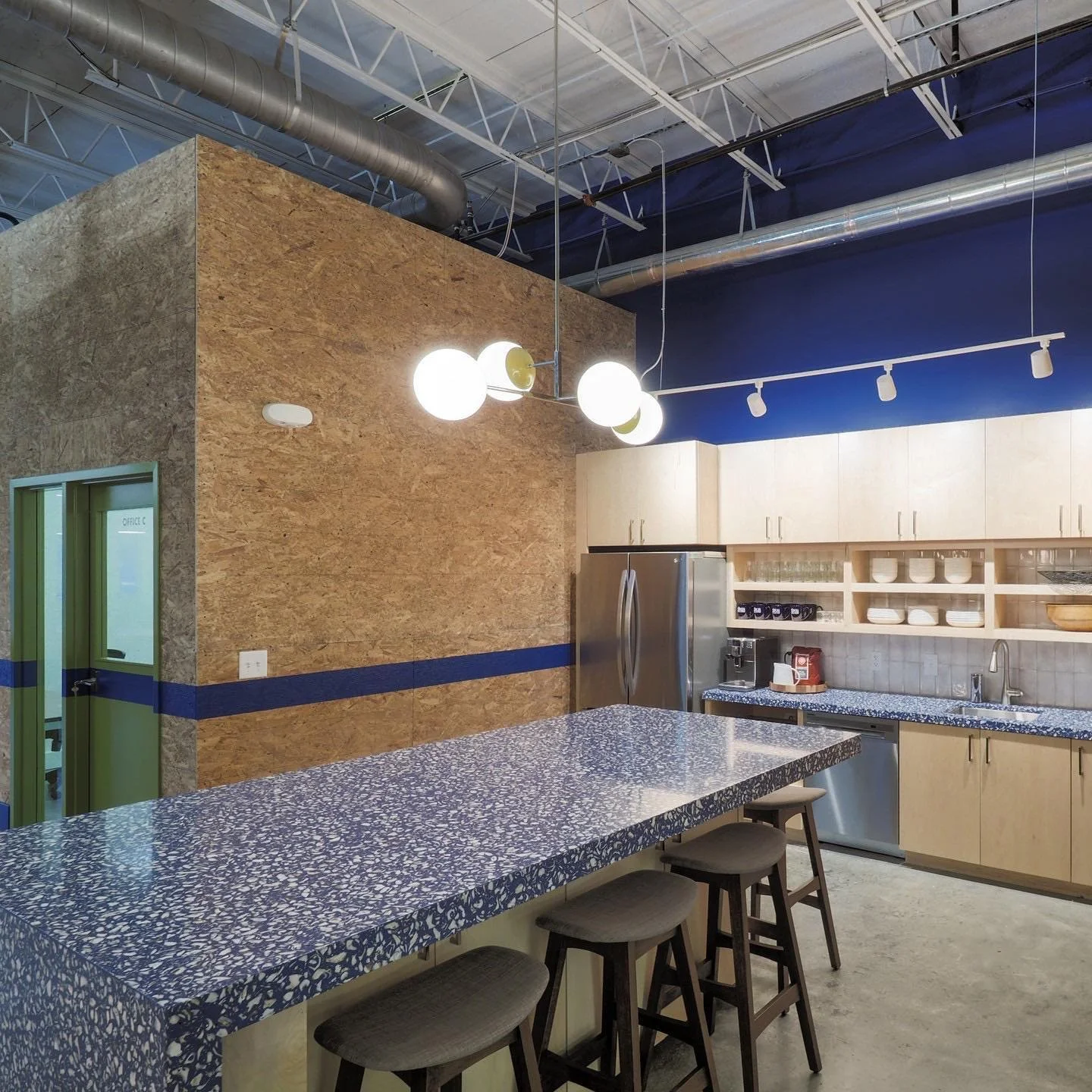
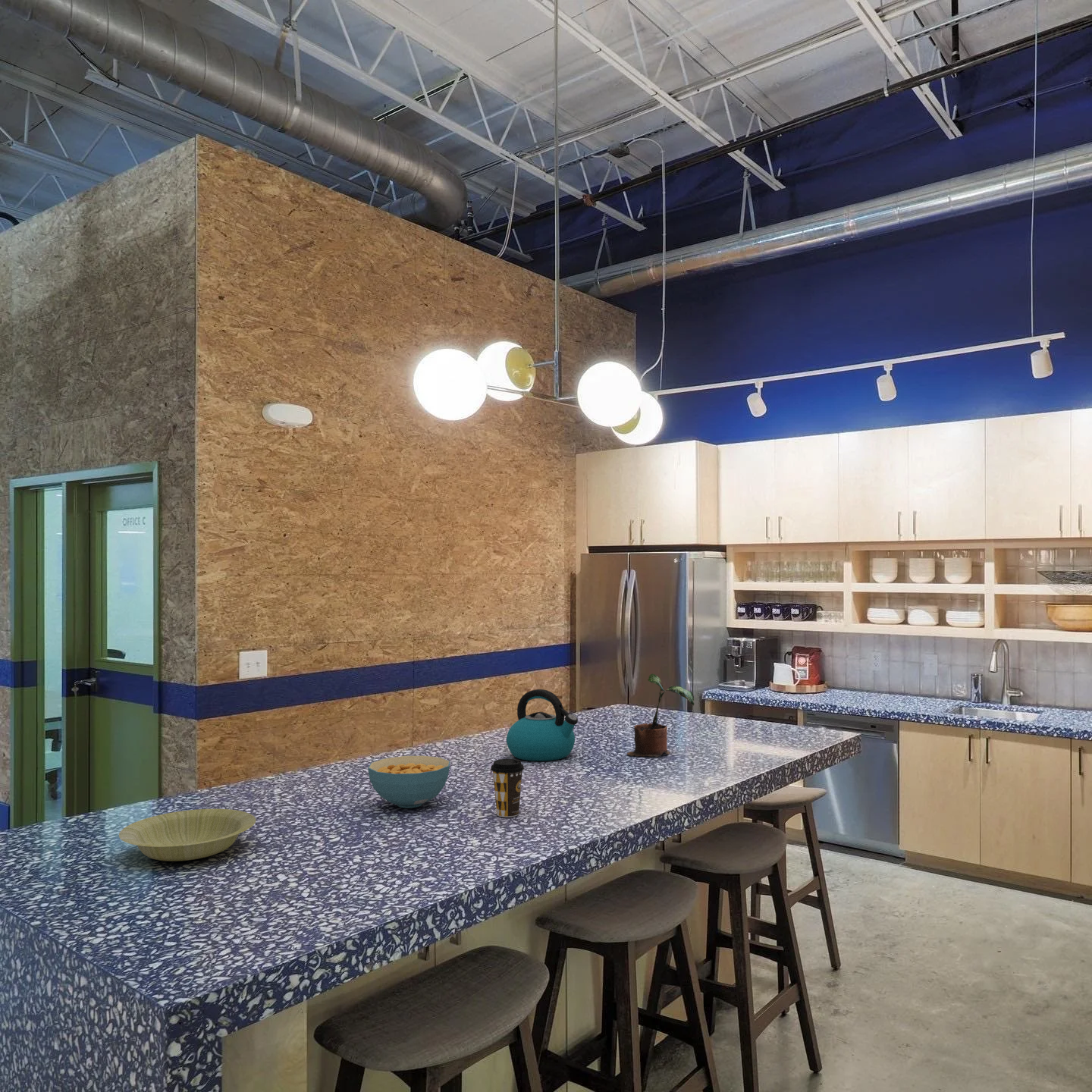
+ coffee cup (507, 788)
+ potted plant (657, 714)
+ kettle (544, 723)
+ bowl (189, 839)
+ cereal bowl (410, 784)
